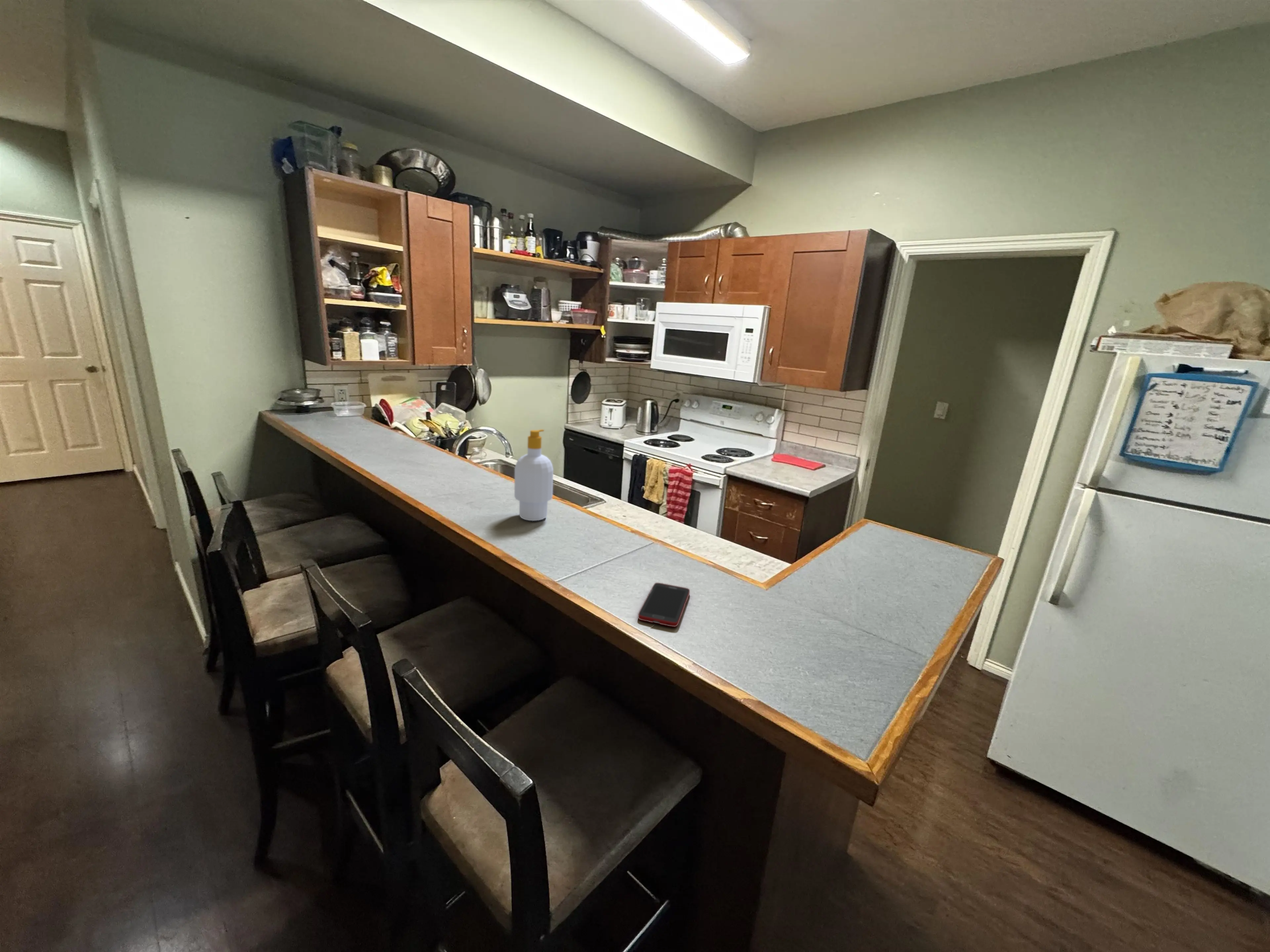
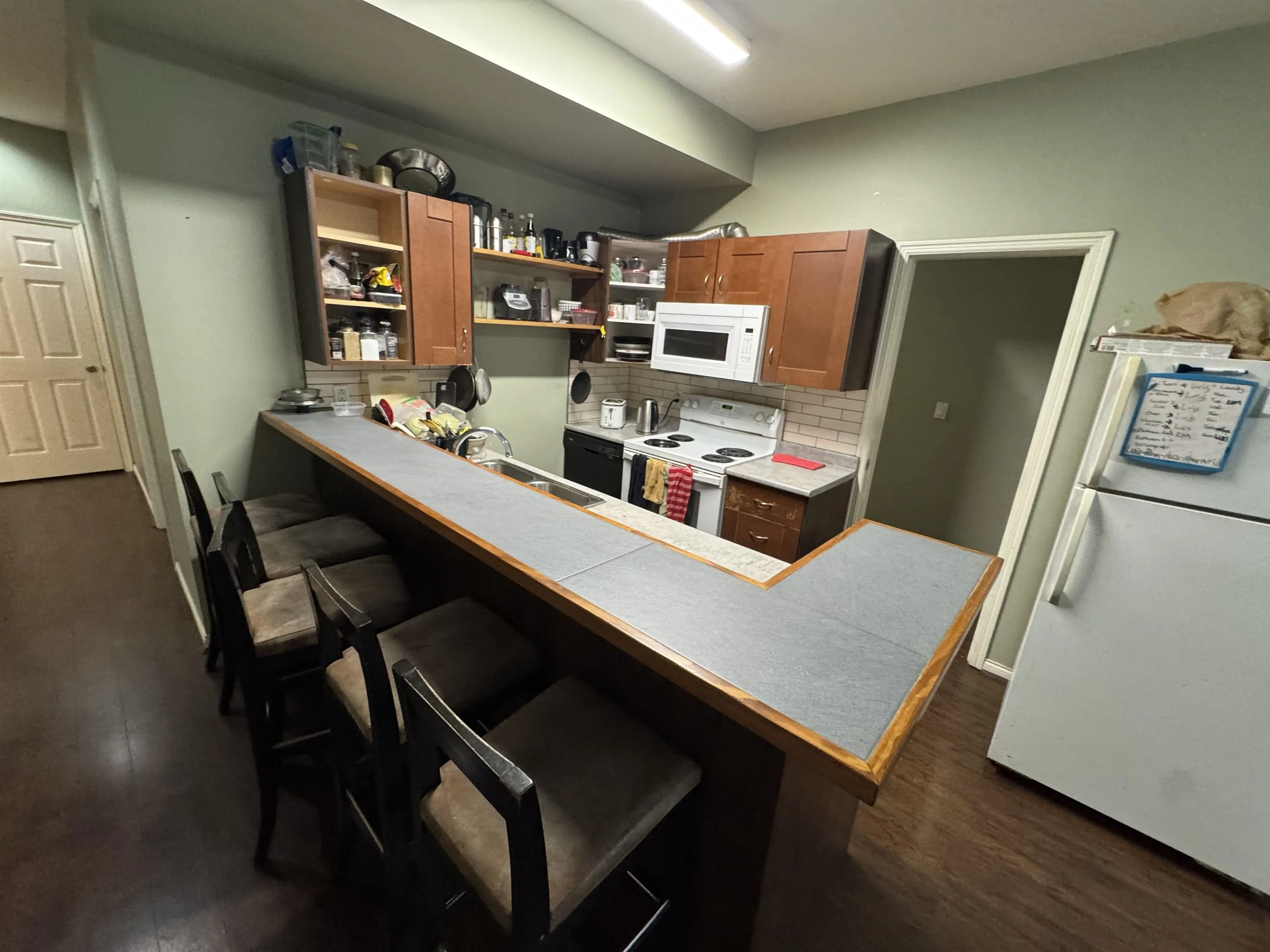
- soap bottle (534, 475)
- cell phone (665, 603)
